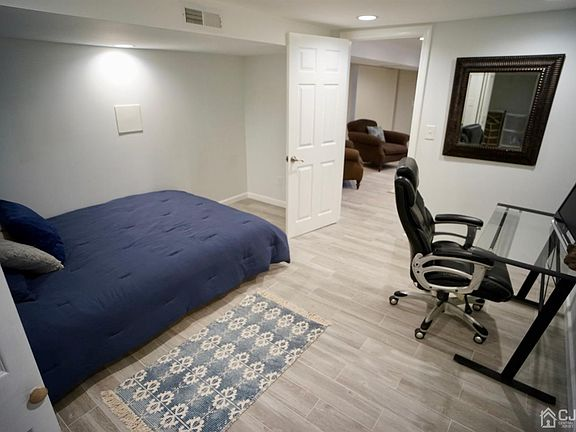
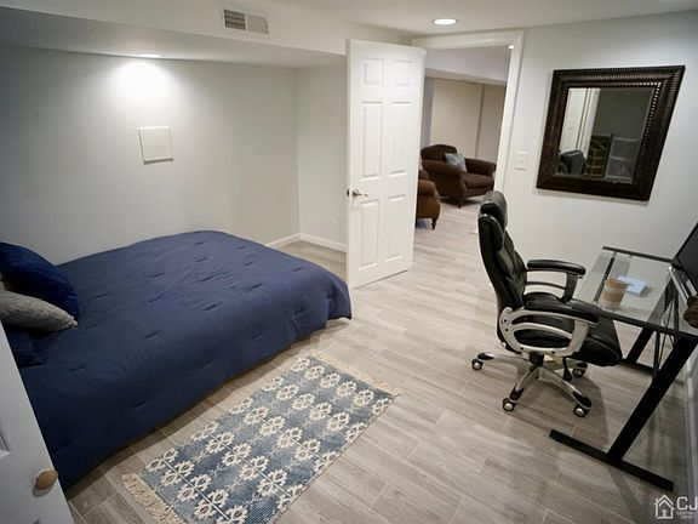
+ coffee cup (613, 292)
+ notepad (628, 285)
